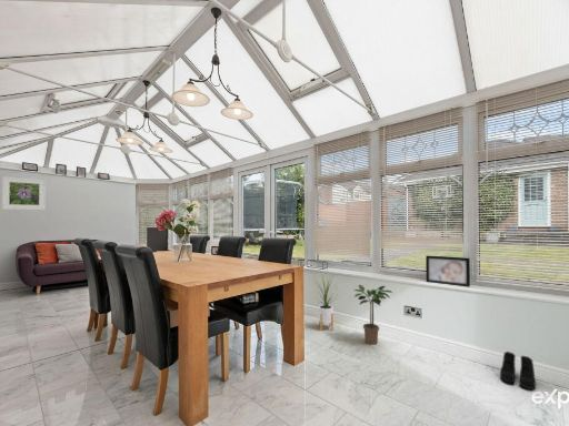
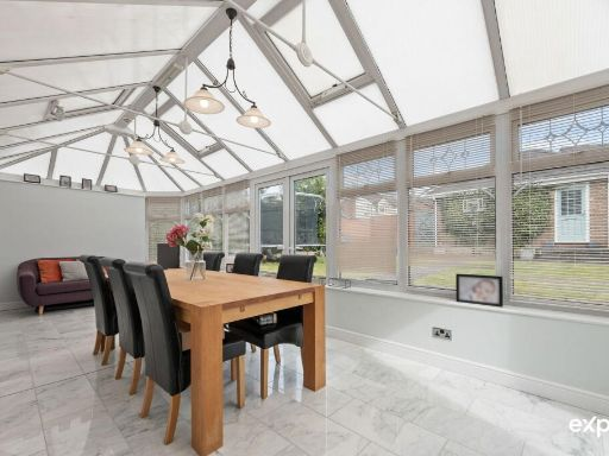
- boots (515, 367)
- house plant (326, 300)
- potted plant (372, 312)
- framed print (24, 193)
